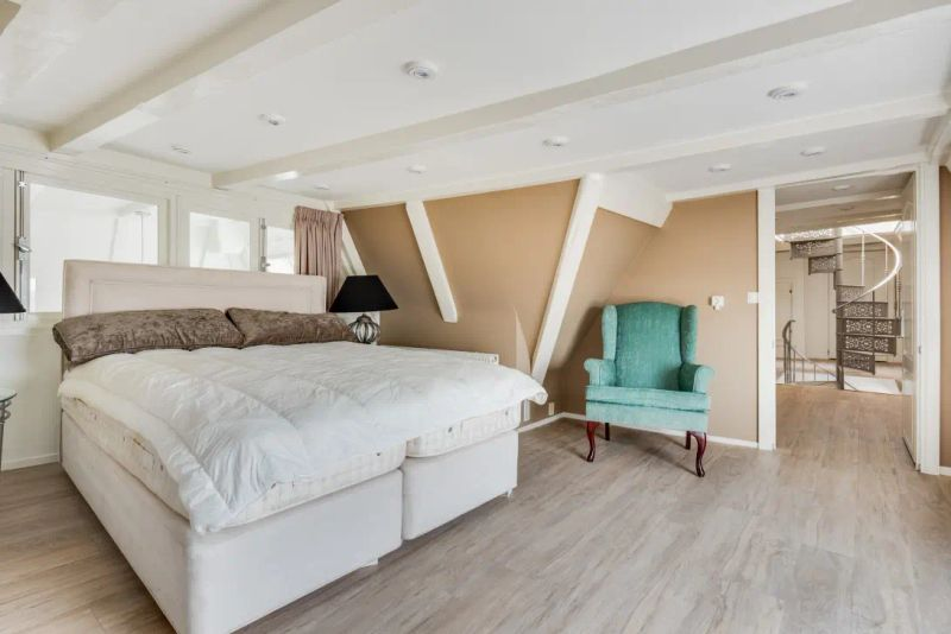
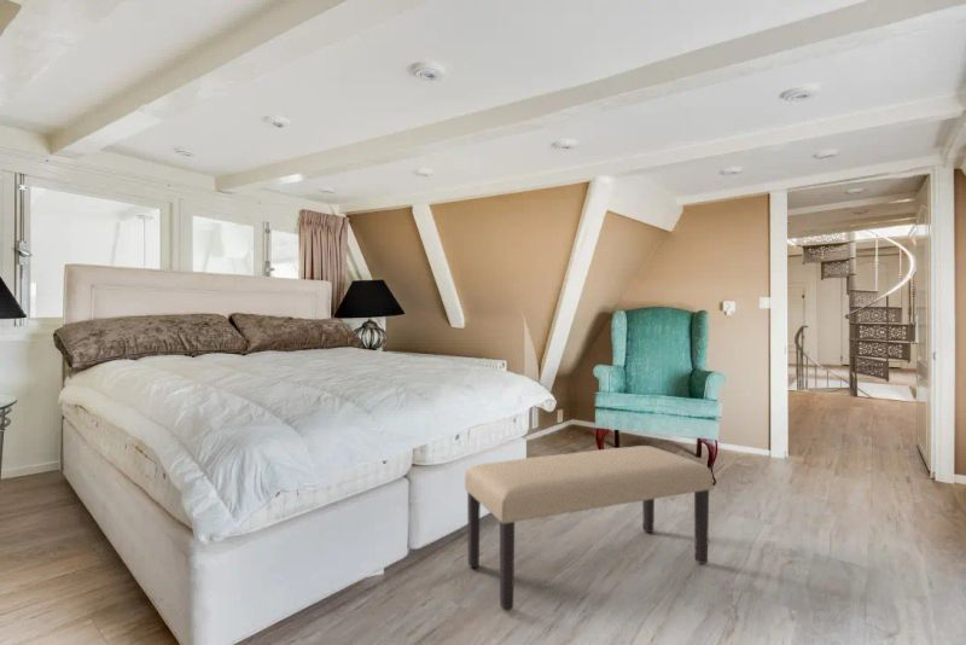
+ bench (588, 509)
